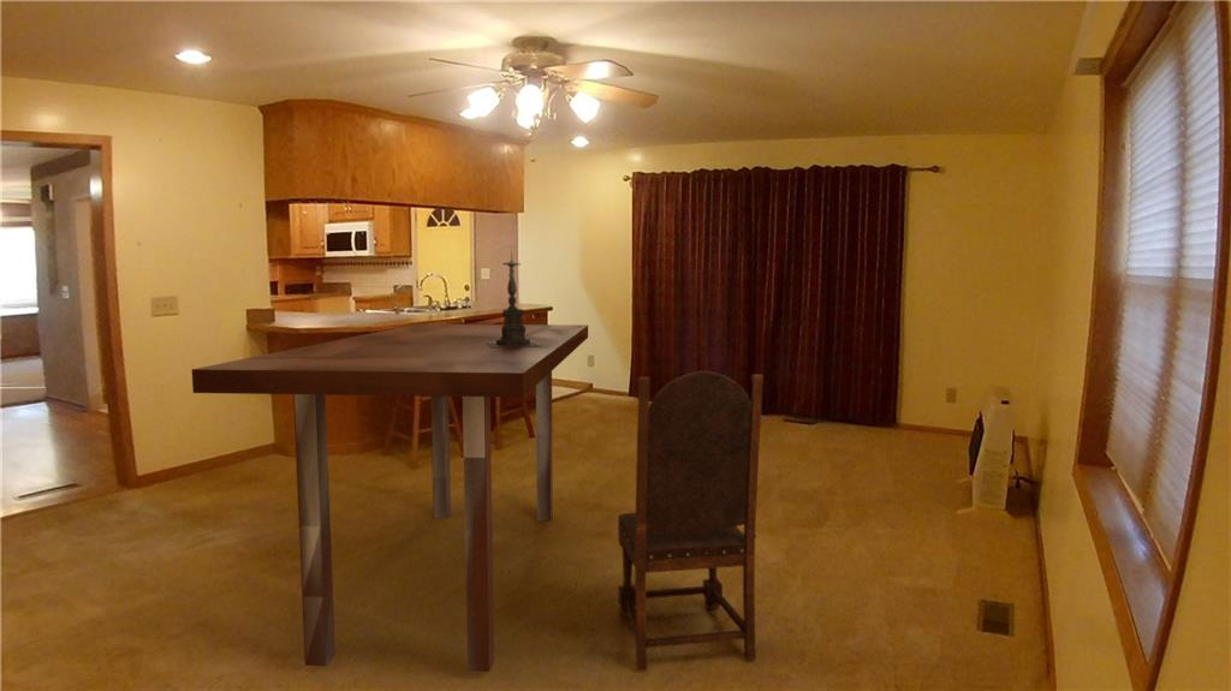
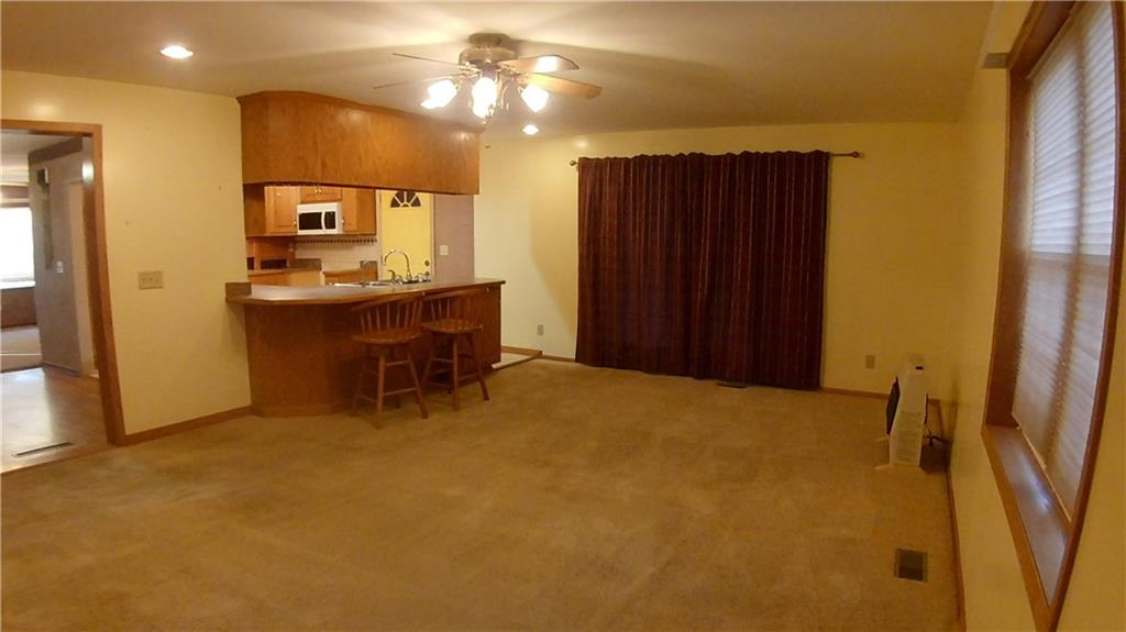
- chair (683, 501)
- dining table (448, 459)
- candle holder (511, 297)
